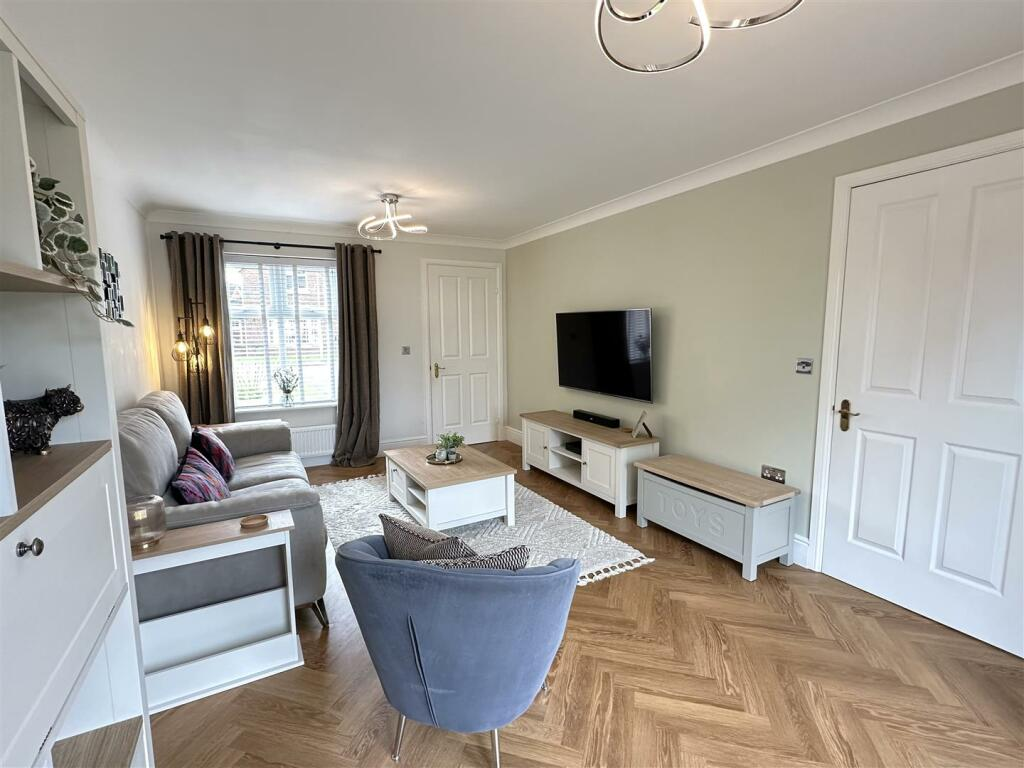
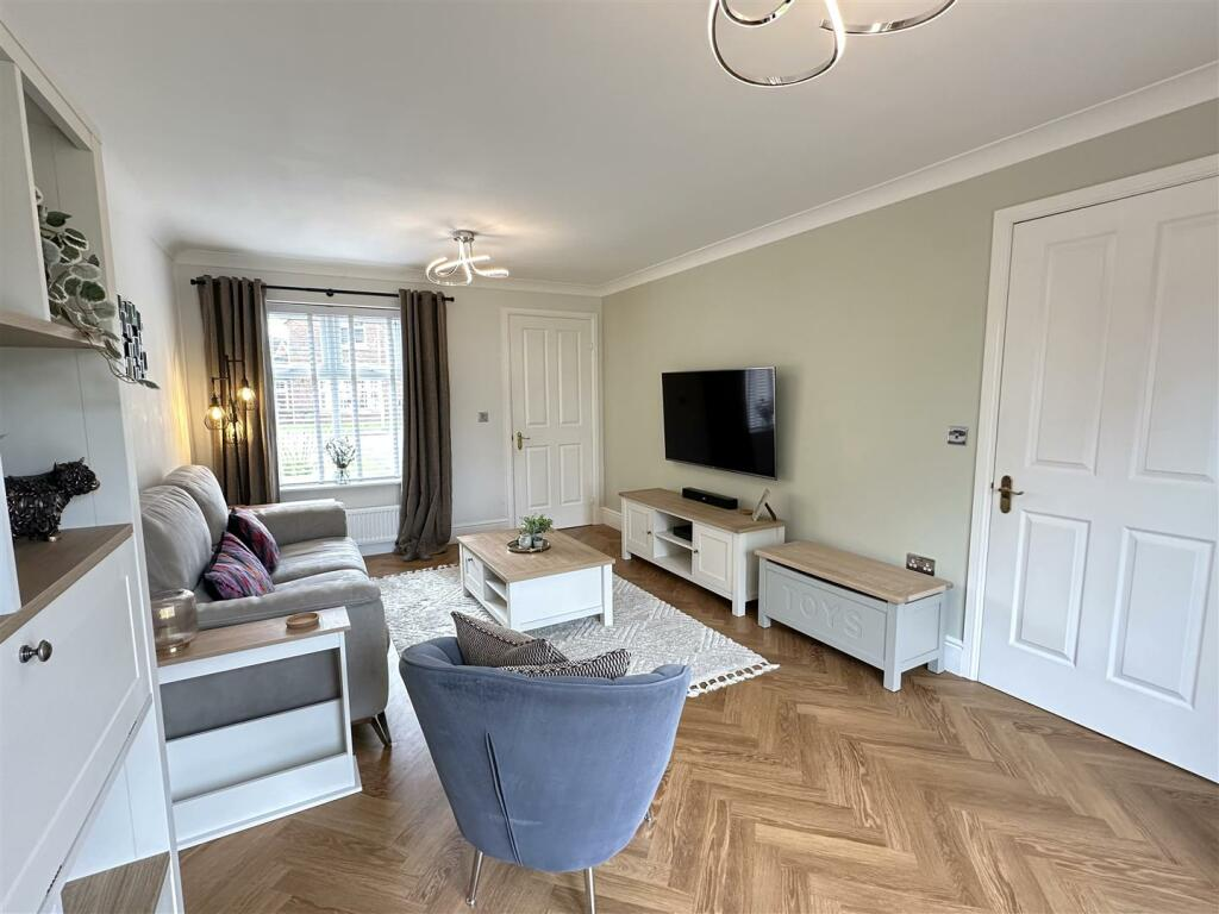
+ boots (415, 551)
